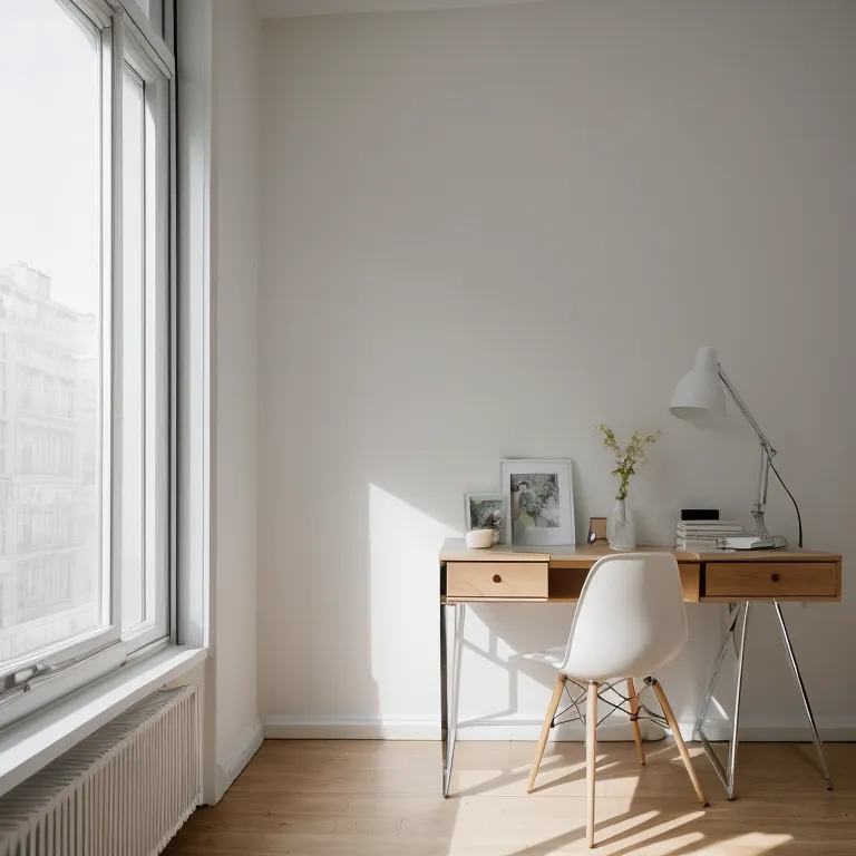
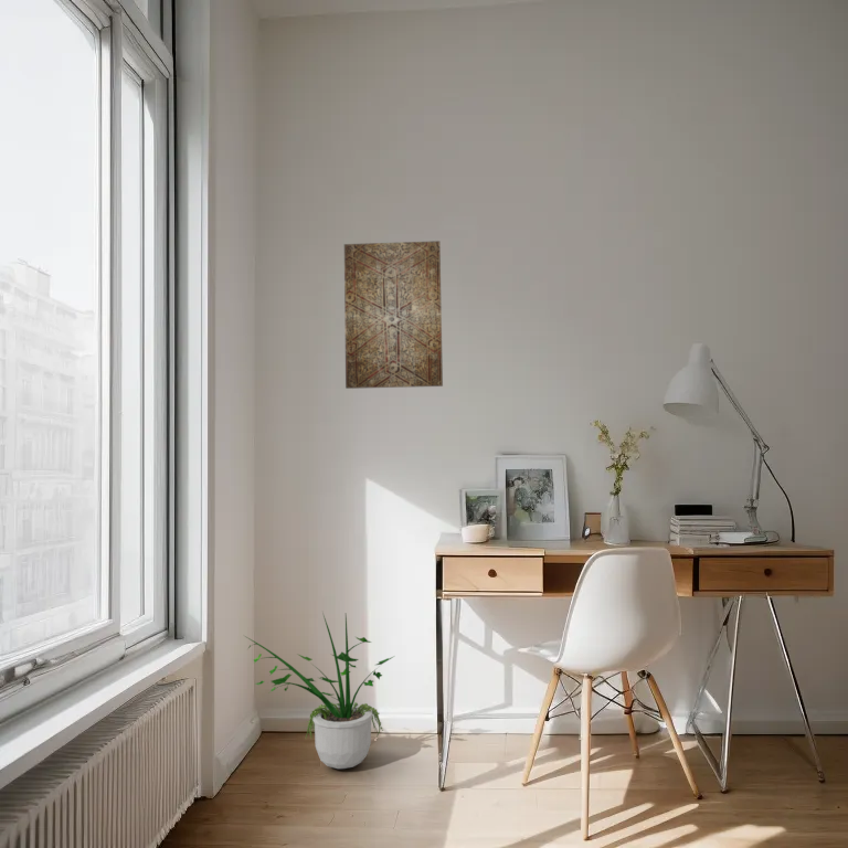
+ wall art (393, 315)
+ potted plant (319, 678)
